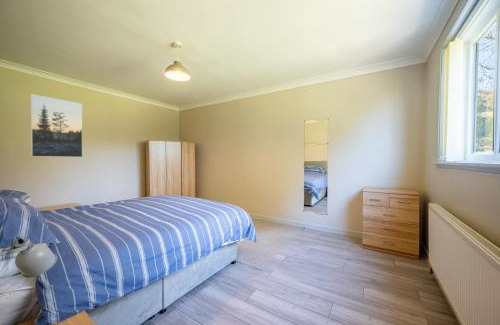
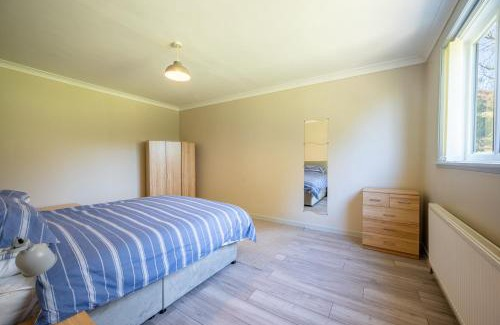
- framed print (58, 128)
